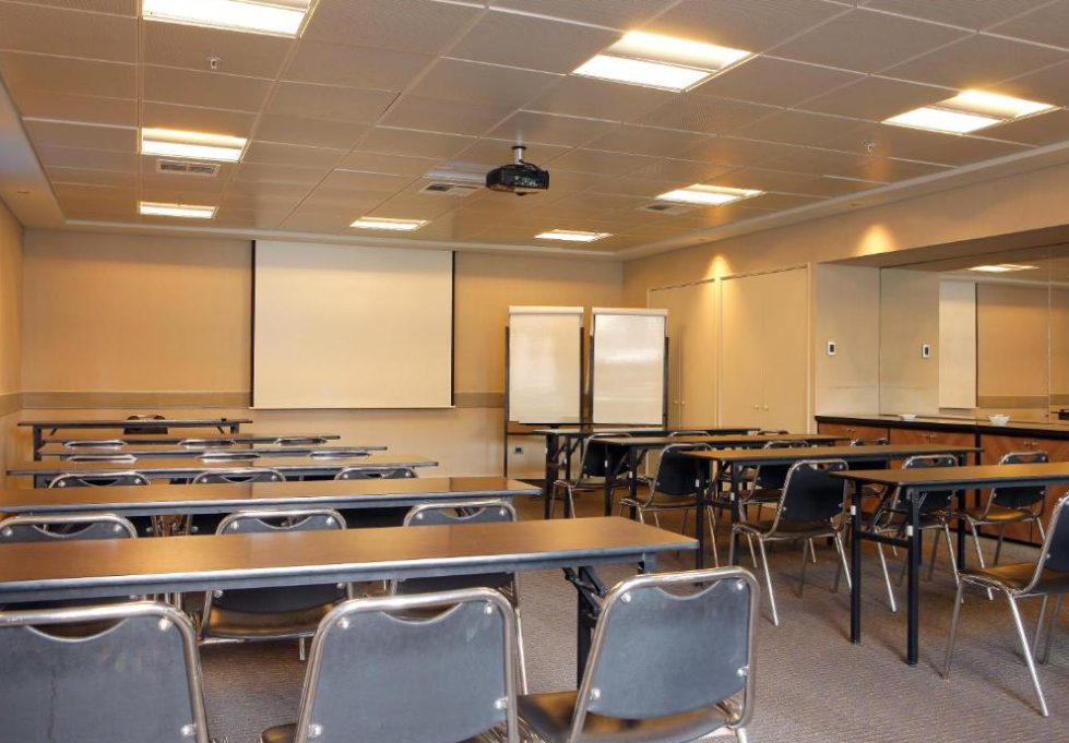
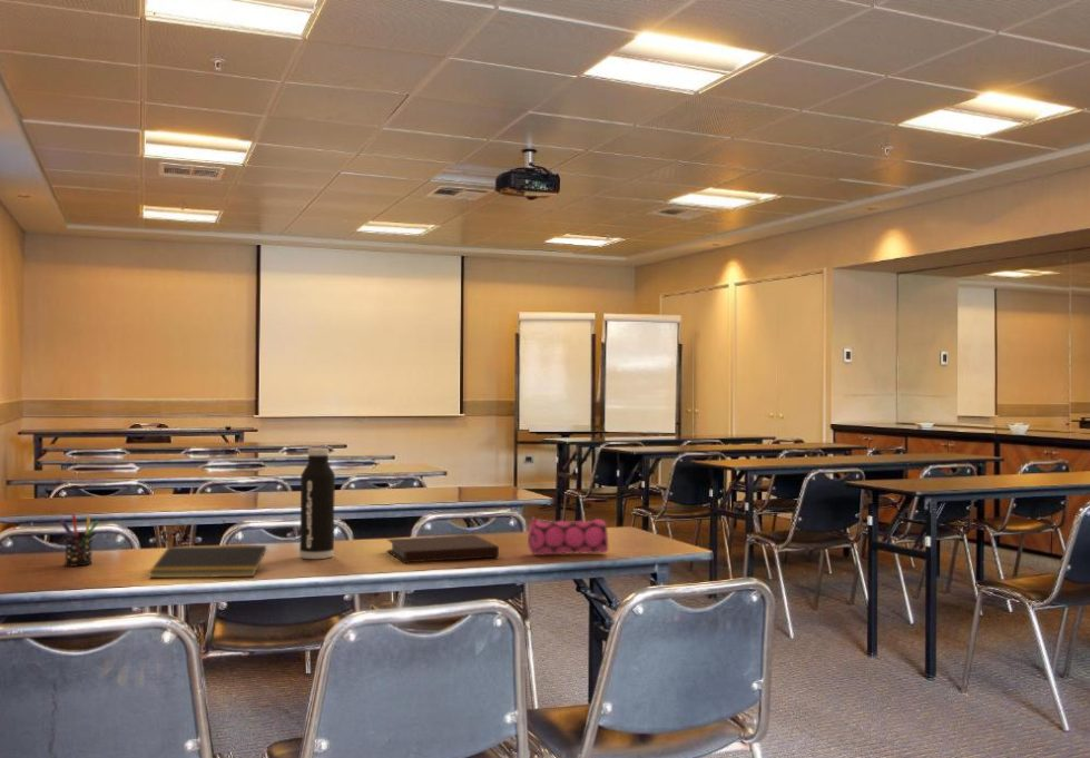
+ notebook (441, 548)
+ pen holder (80, 536)
+ pencil case (568, 535)
+ notepad (209, 561)
+ water bottle (317, 502)
